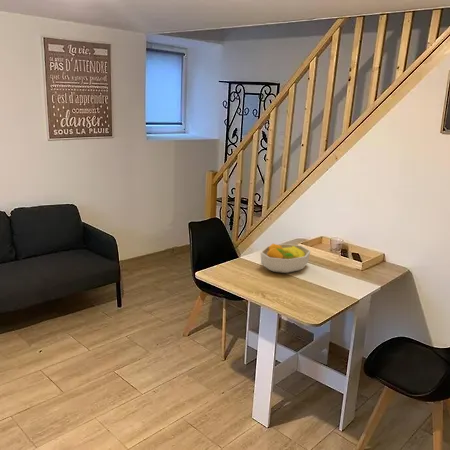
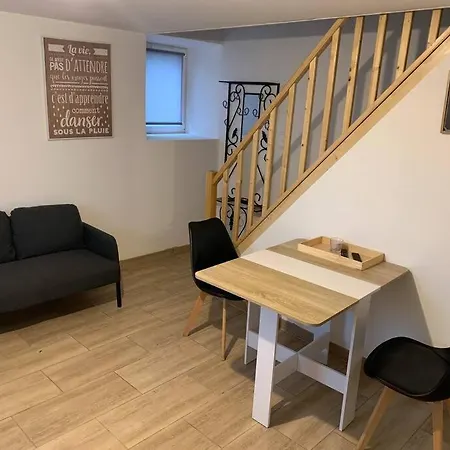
- fruit bowl (285, 255)
